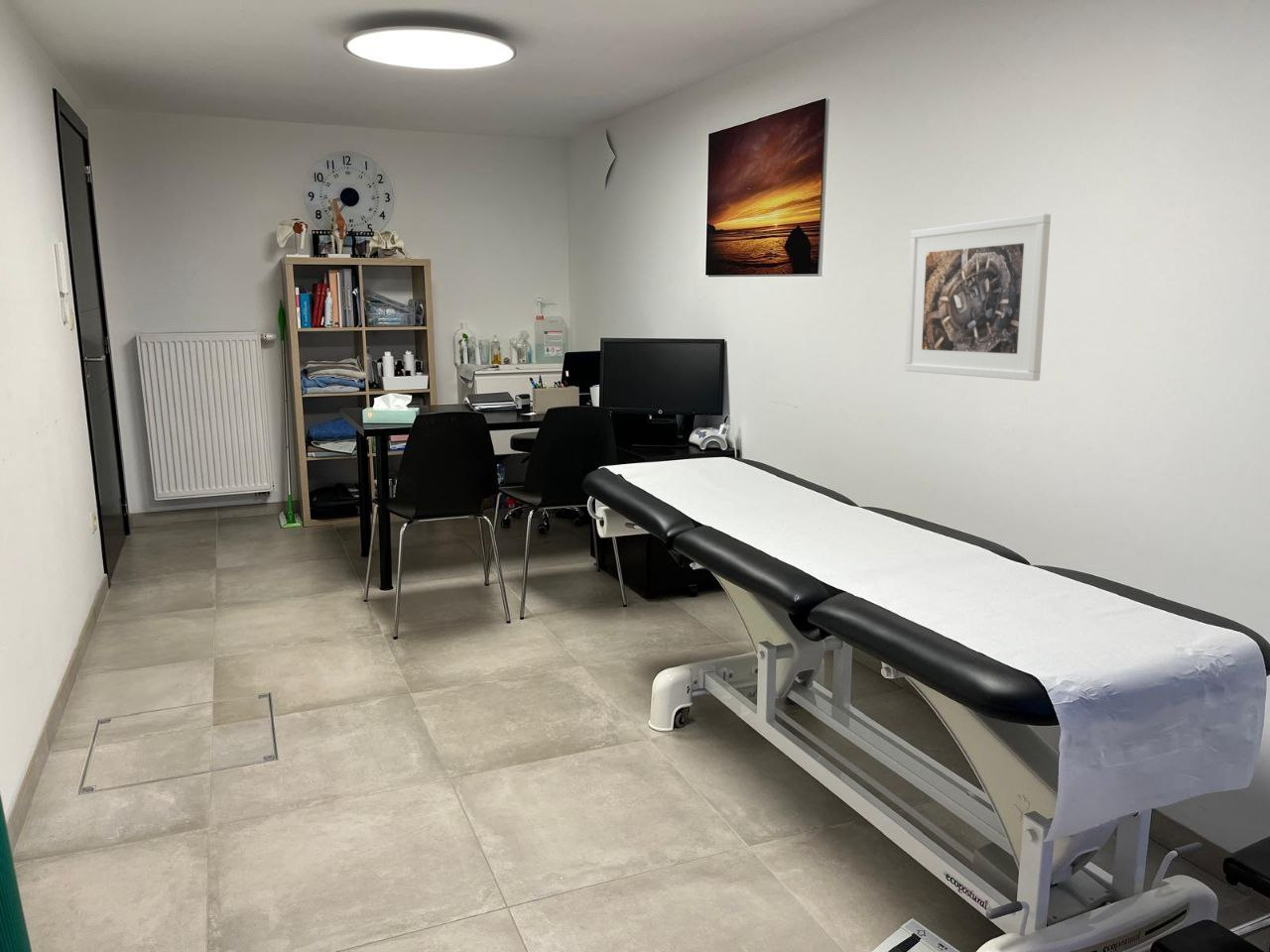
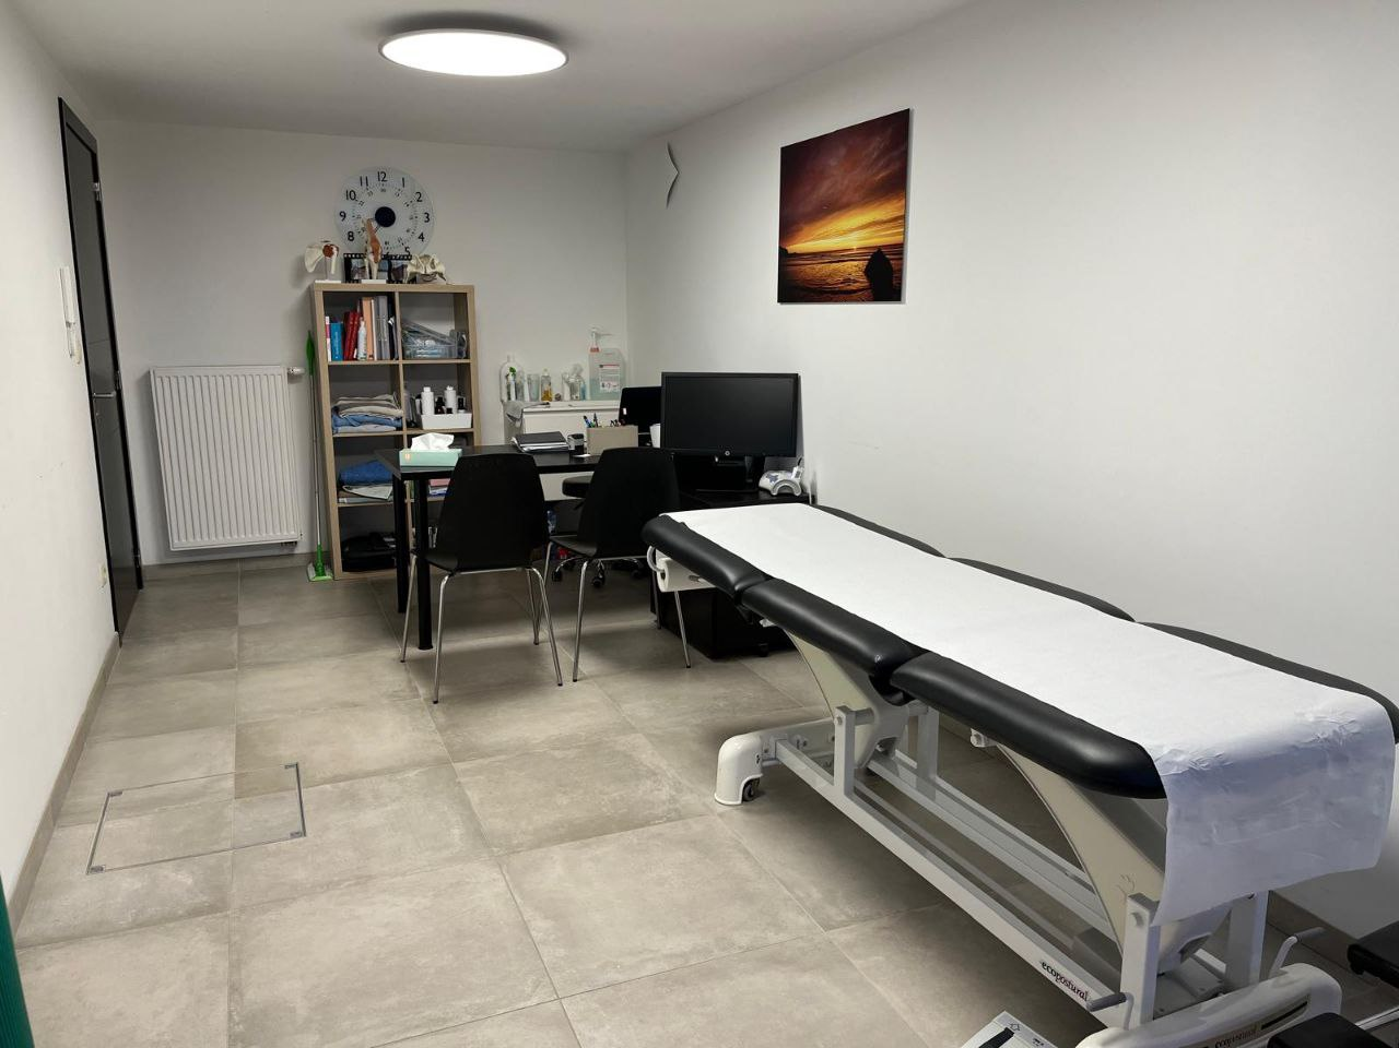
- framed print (970, 299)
